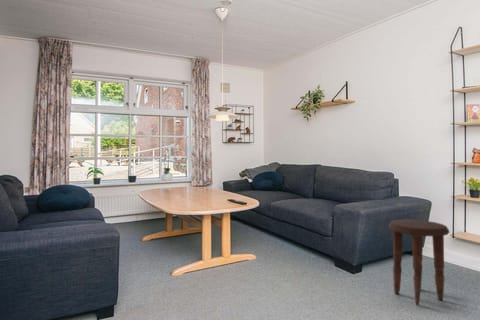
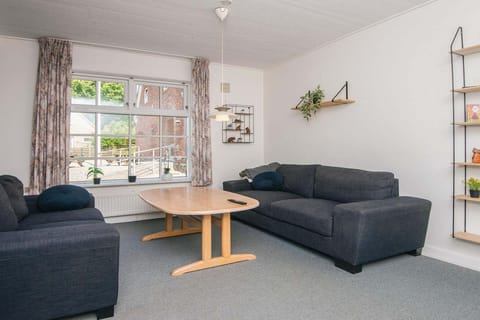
- side table (417, 260)
